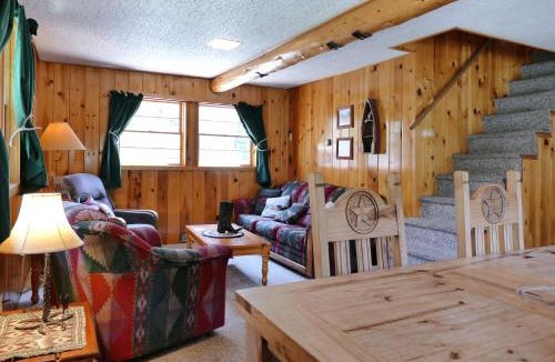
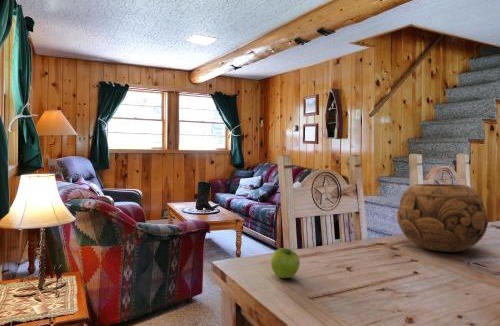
+ decorative bowl (440, 216)
+ fruit (285, 263)
